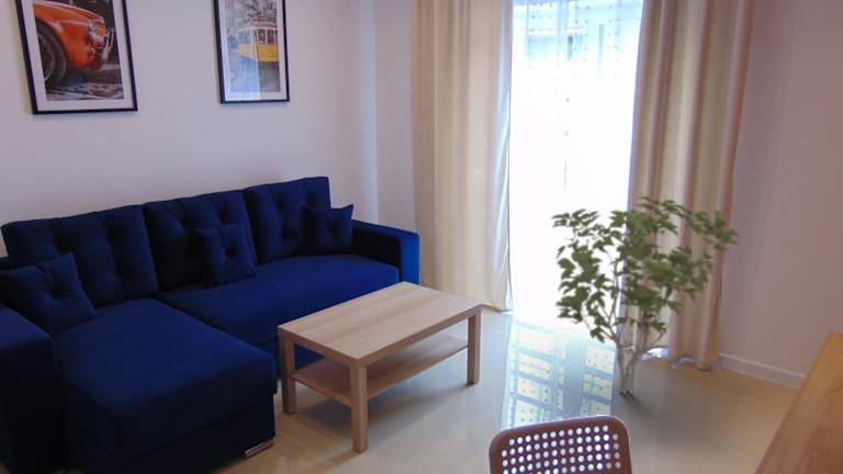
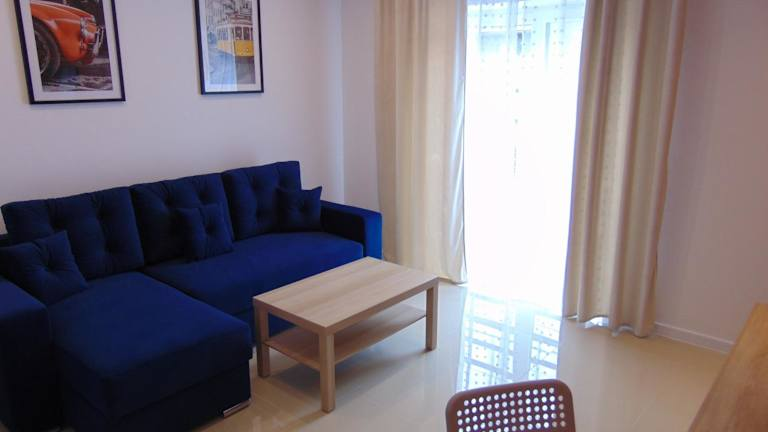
- shrub (634, 297)
